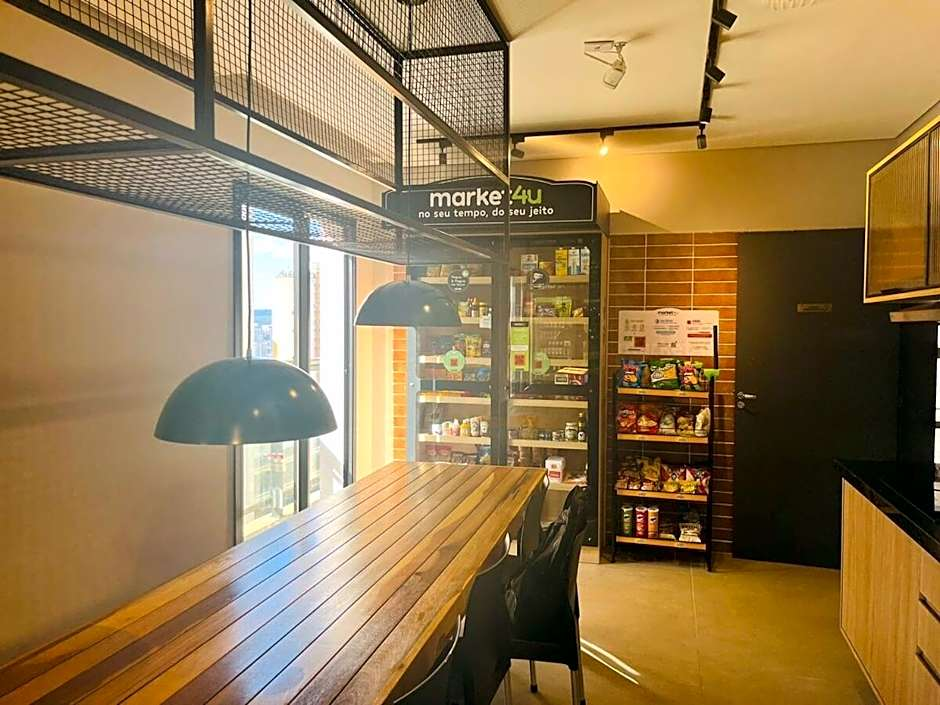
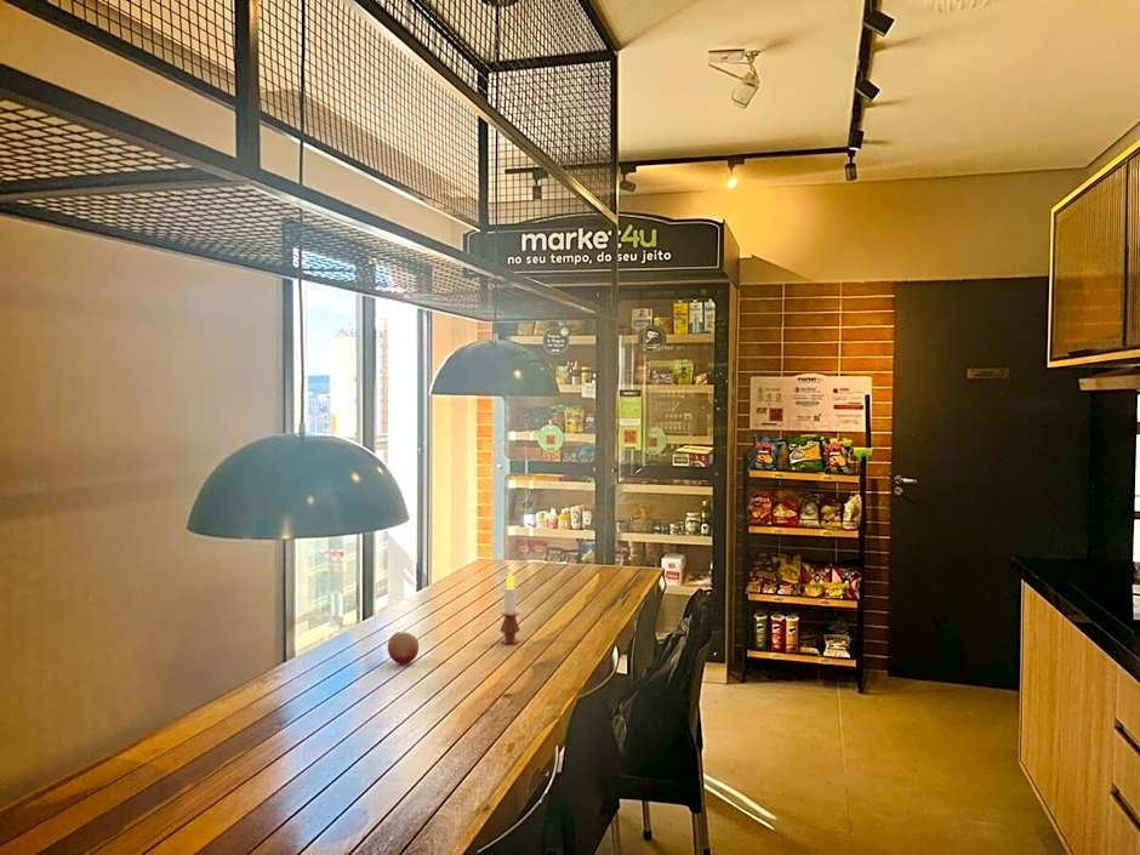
+ fruit (403, 646)
+ candle (509, 605)
